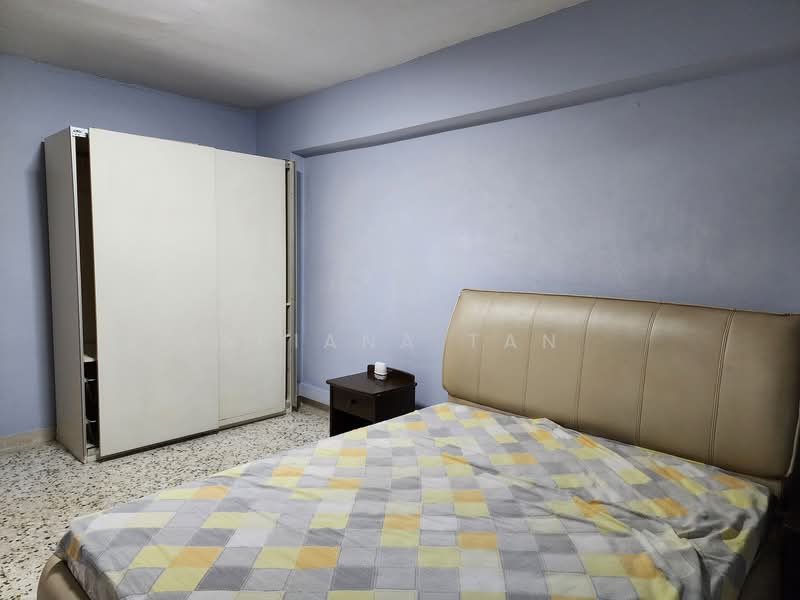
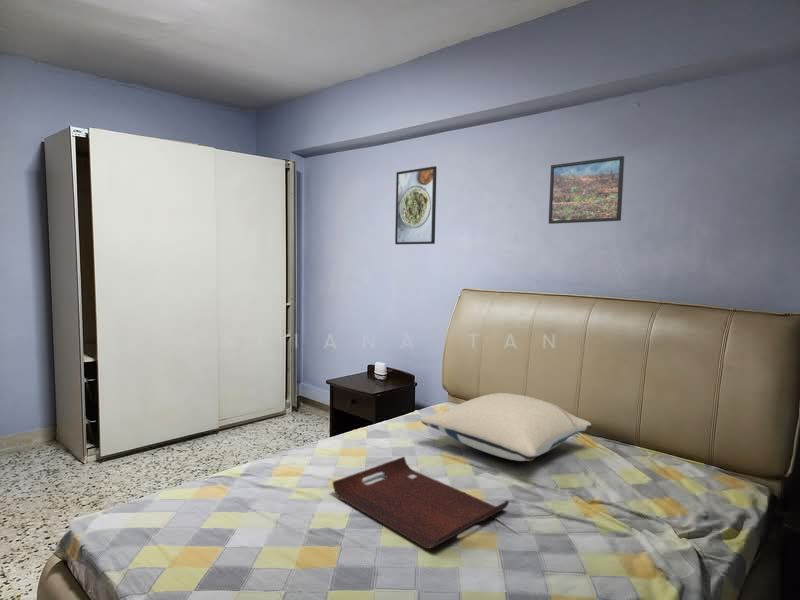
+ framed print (584, 191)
+ serving tray (417, 497)
+ pillow (507, 422)
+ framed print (415, 207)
